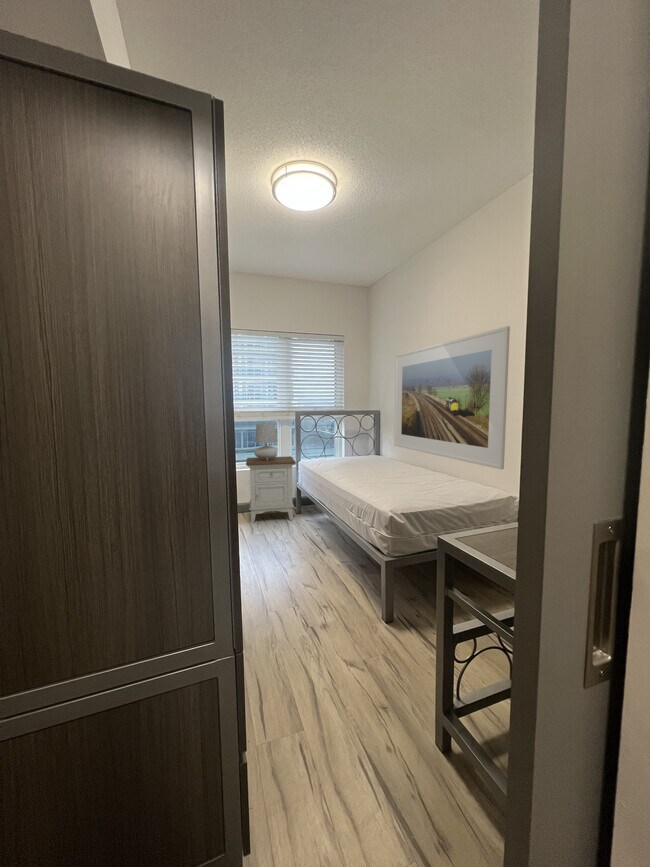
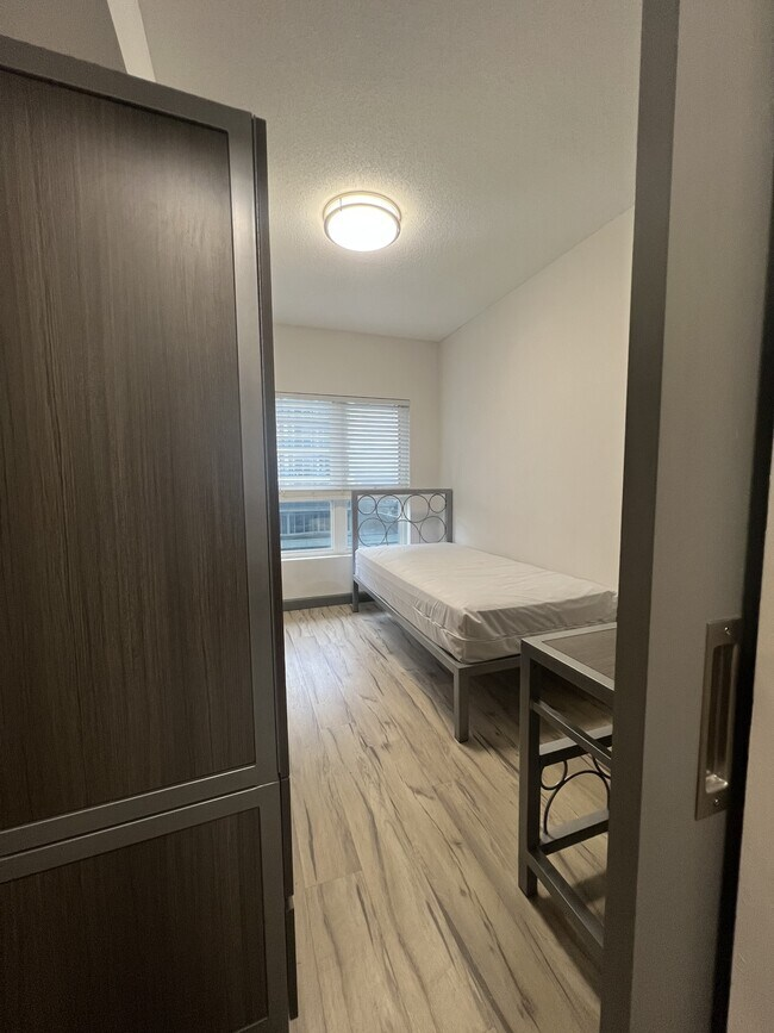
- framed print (438, 400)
- table lamp (265, 441)
- nightstand (271, 488)
